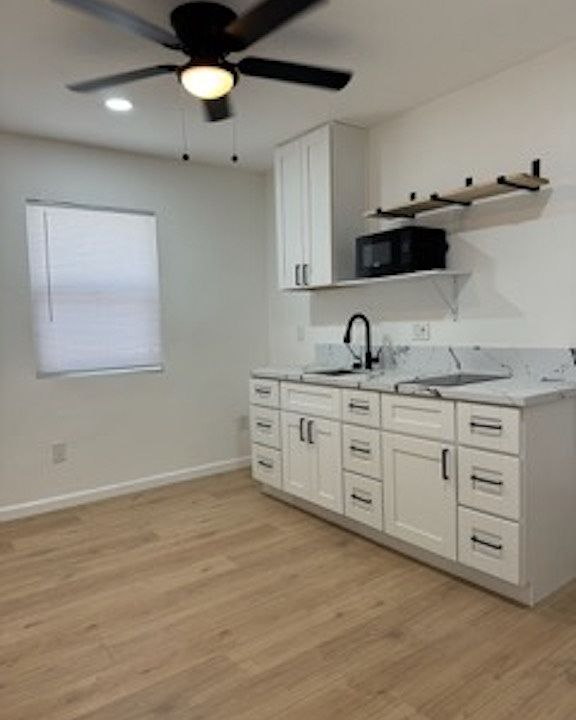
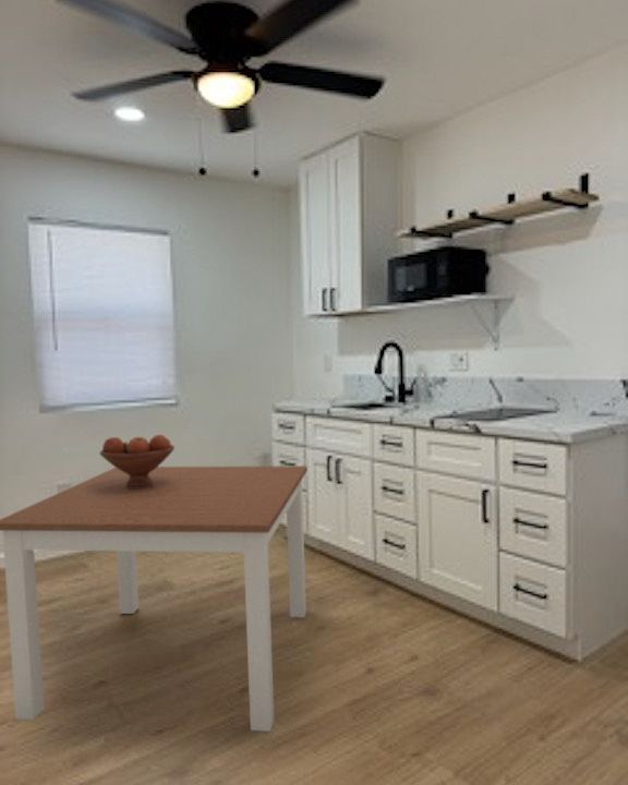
+ fruit bowl (137, 459)
+ dining table (179, 551)
